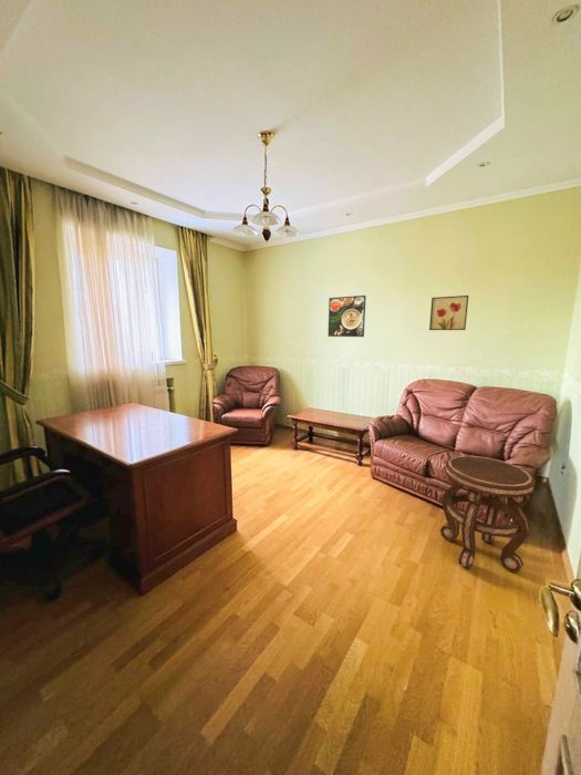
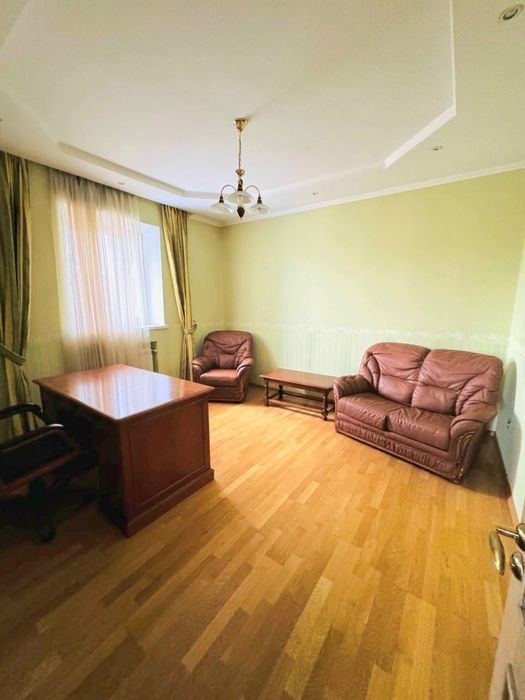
- wall art (448, 313)
- side table (478, 510)
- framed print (345, 317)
